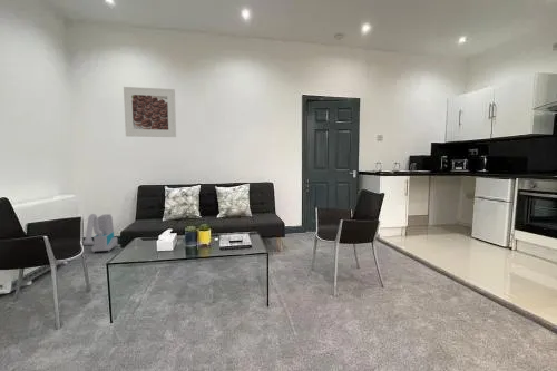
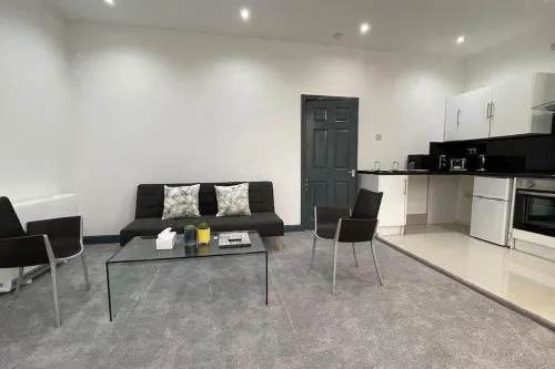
- vacuum cleaner (97, 233)
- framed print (150, 113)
